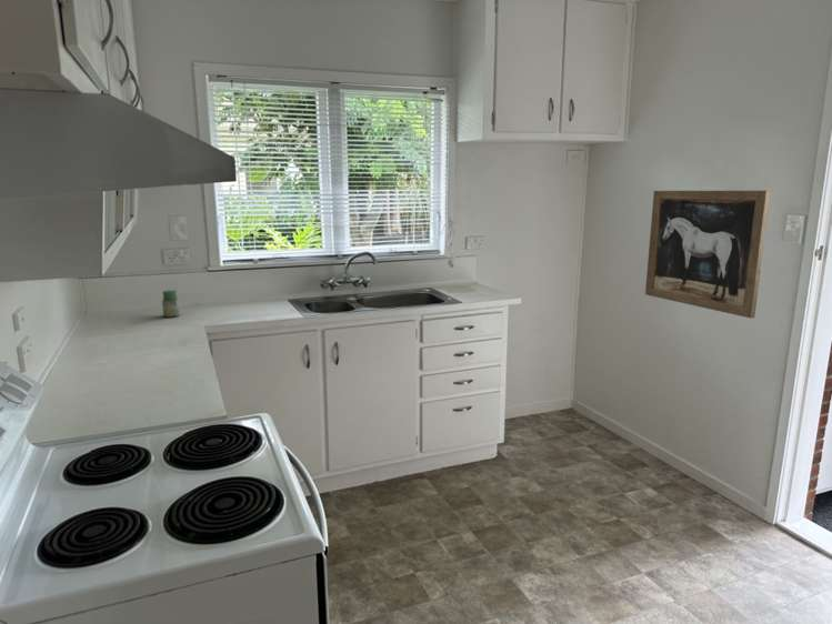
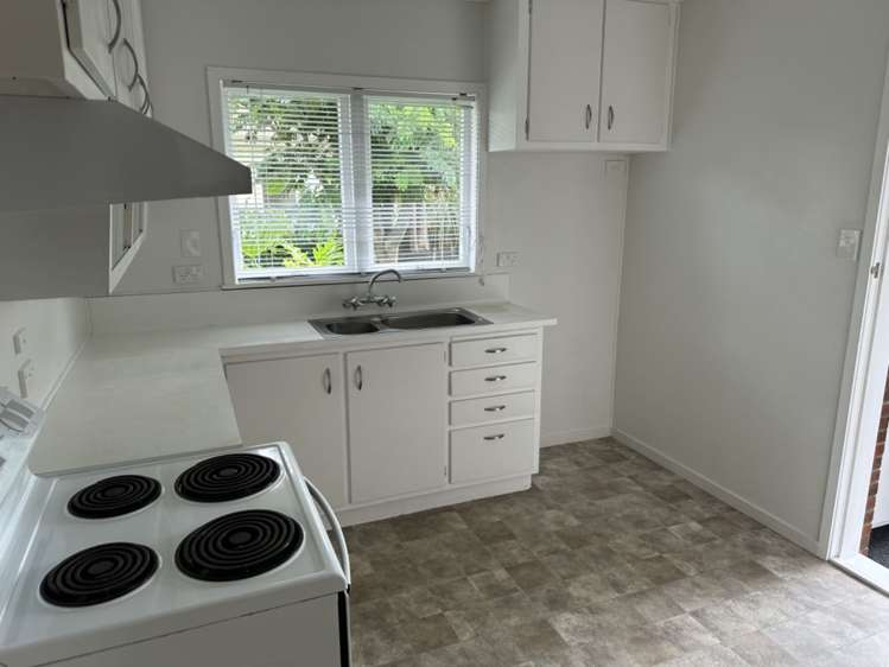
- wall art (700, 249)
- jar (170, 303)
